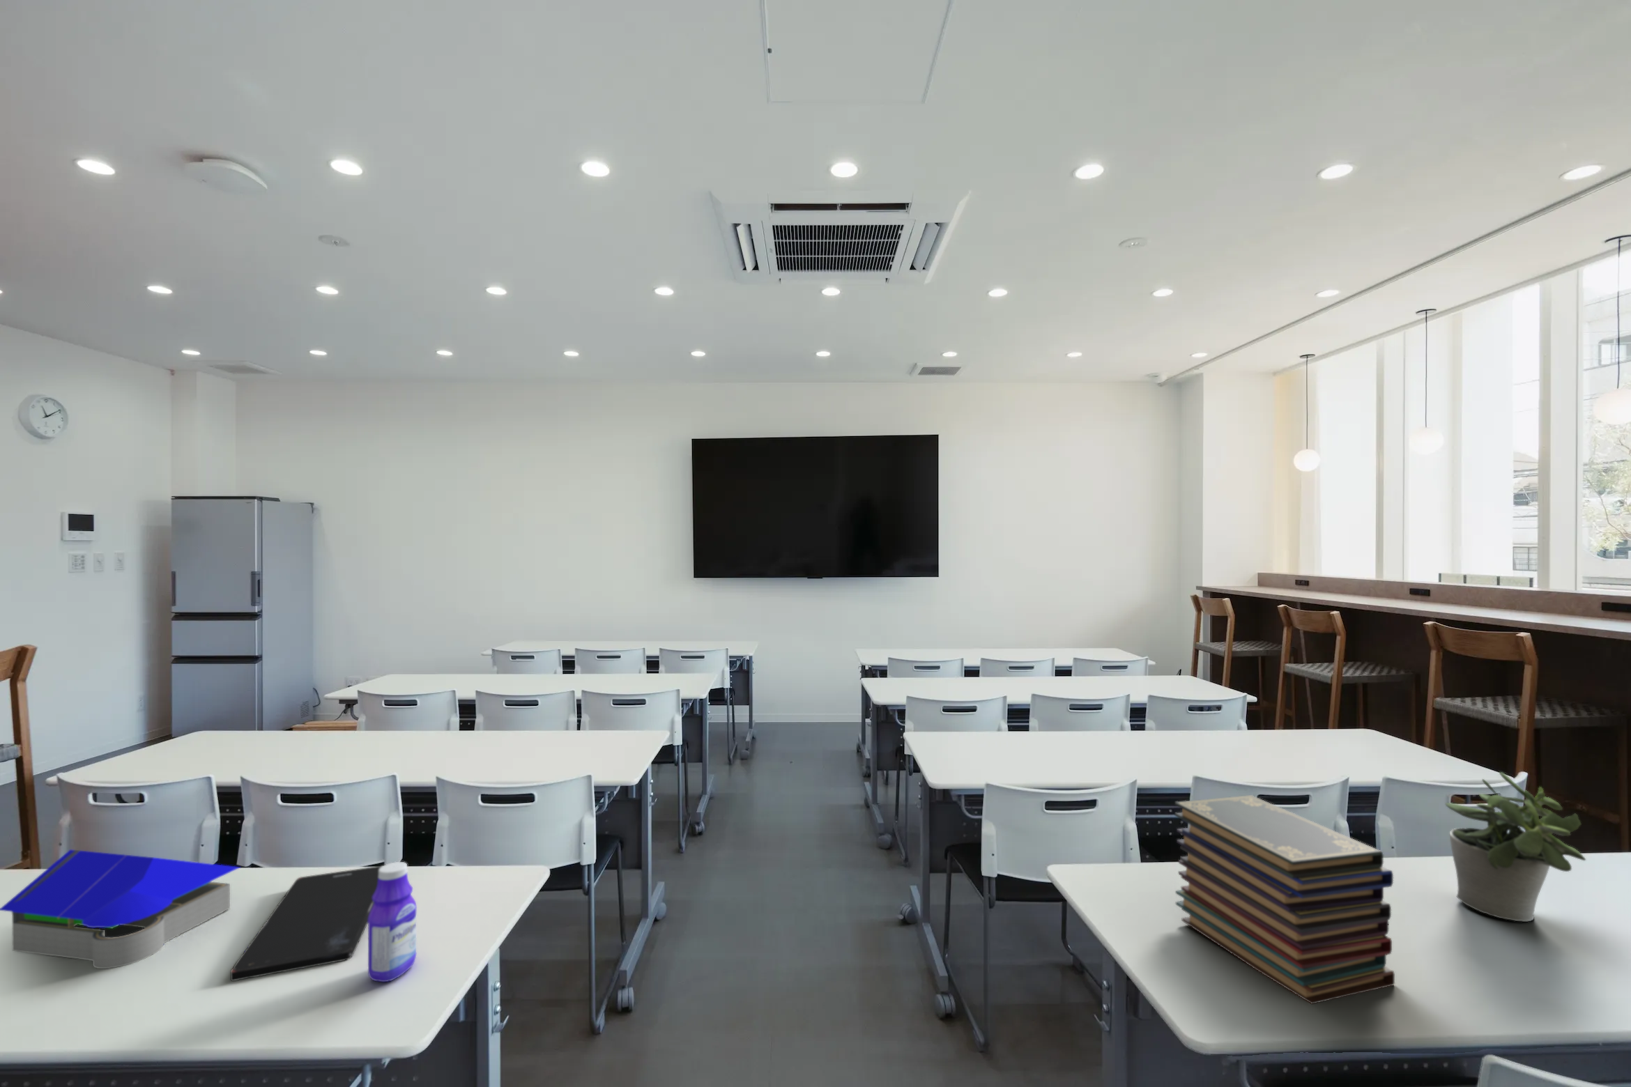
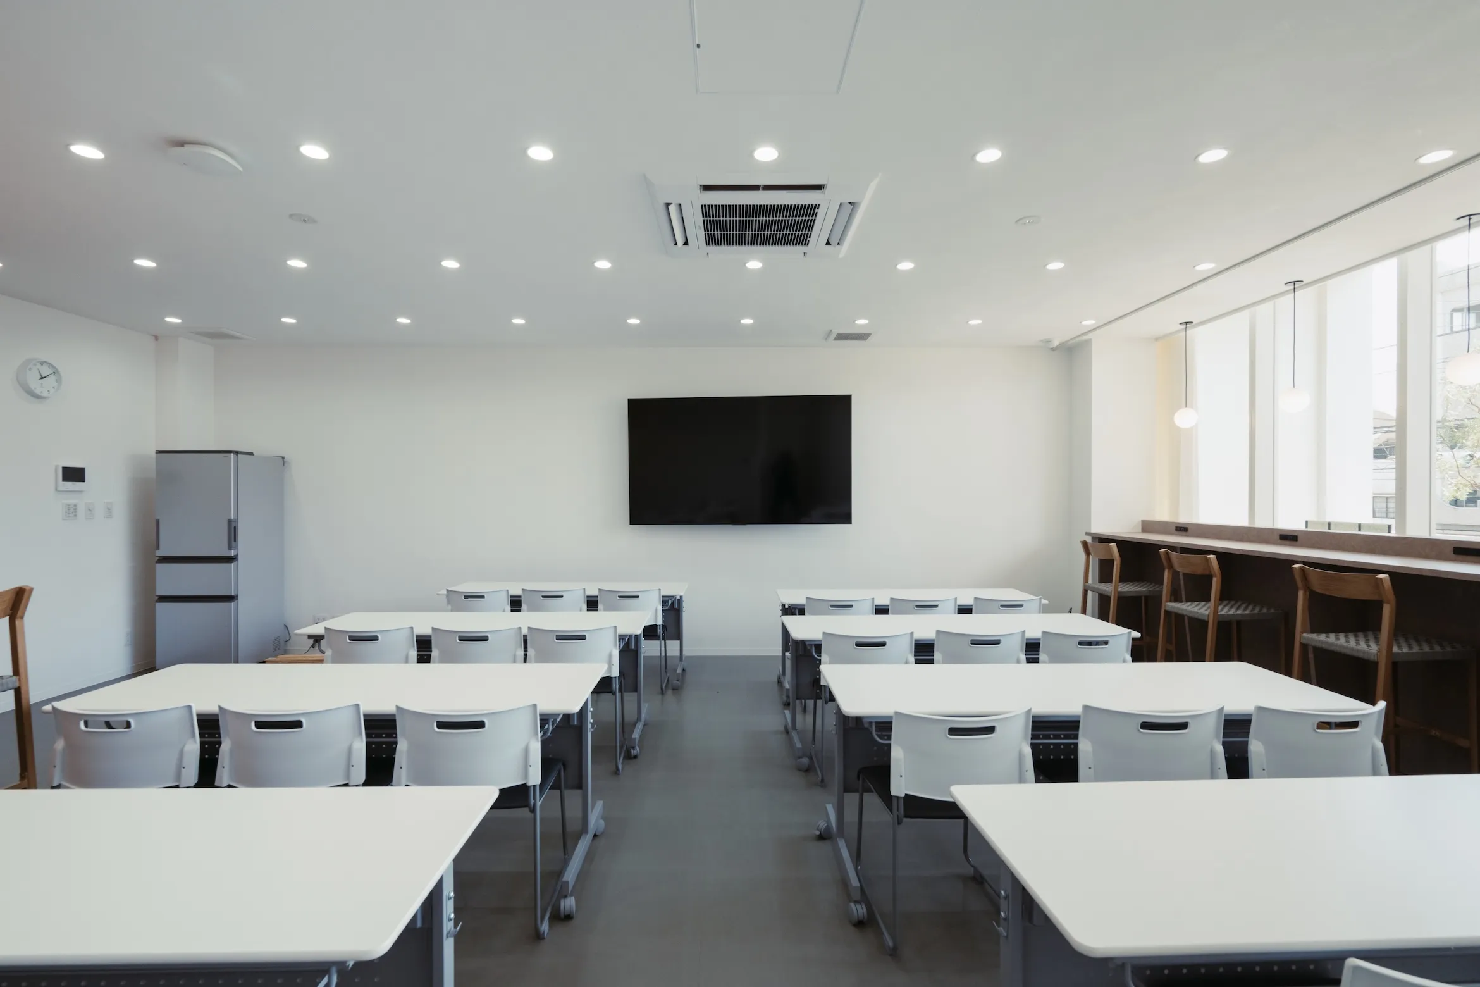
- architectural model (126, 894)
- book stack (1273, 887)
- potted plant (1523, 850)
- bottle (392, 920)
- smartphone (322, 915)
